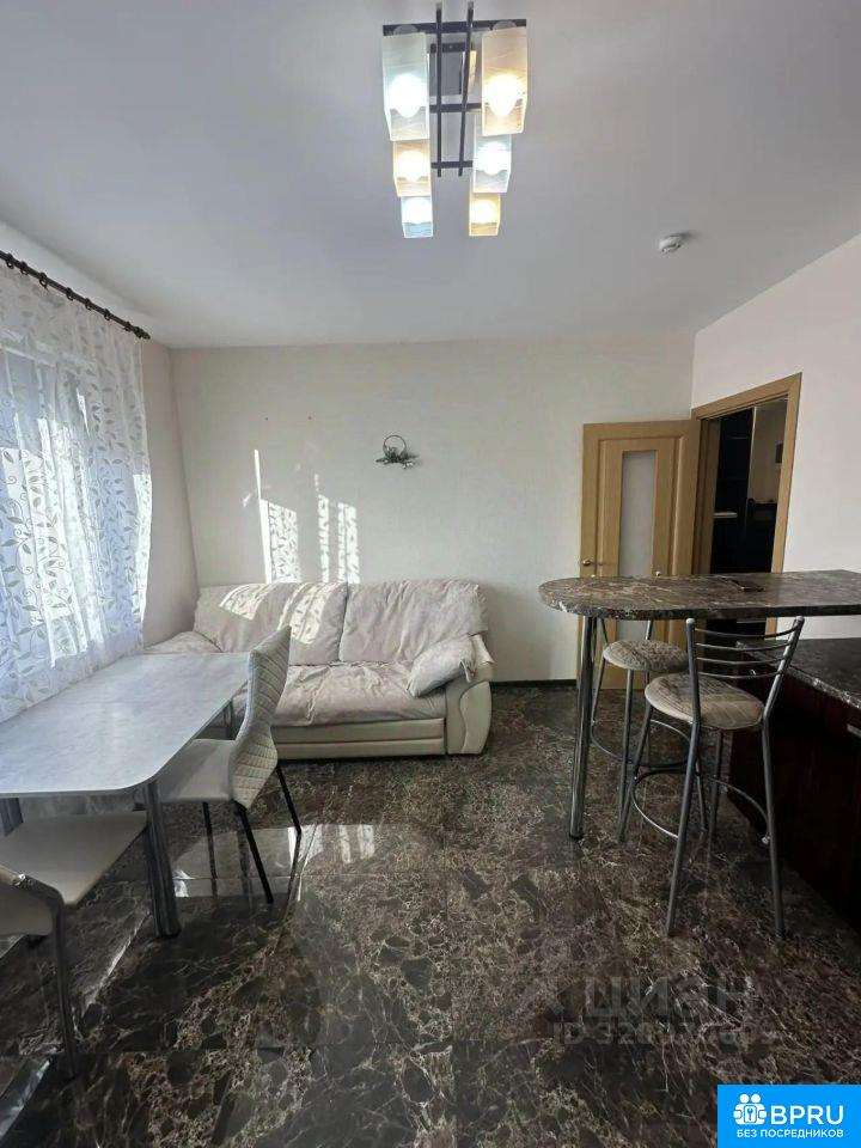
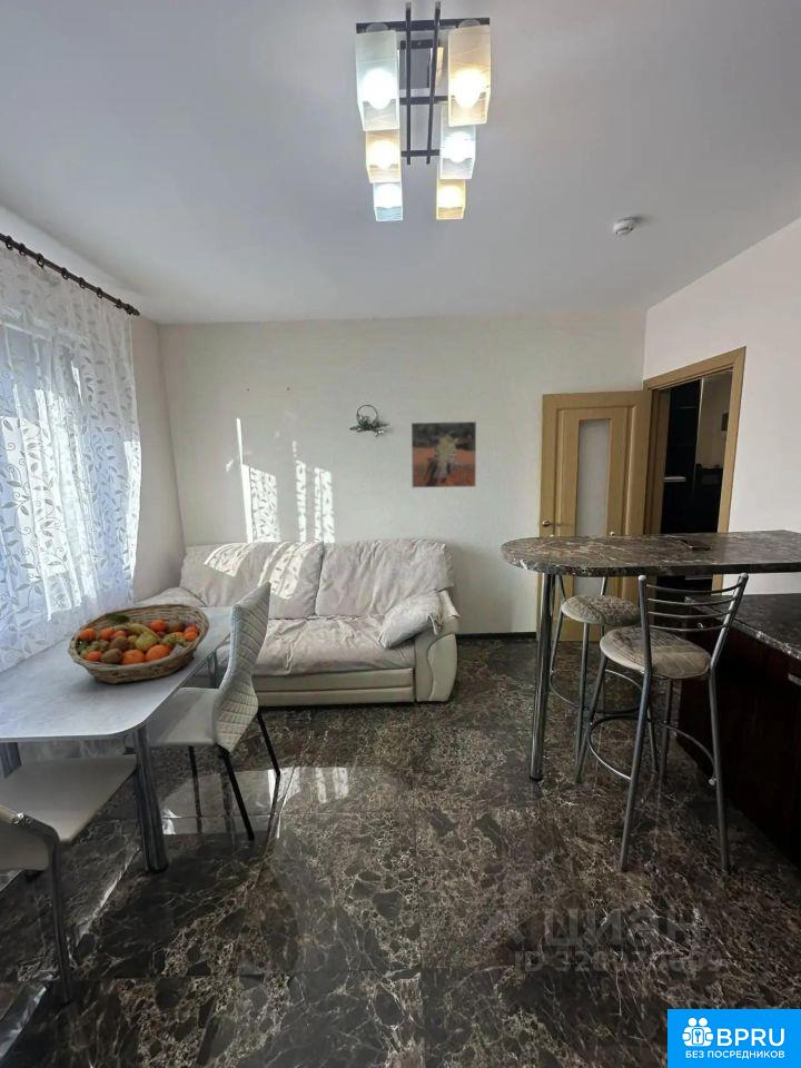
+ fruit basket (144, 641)
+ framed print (443, 455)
